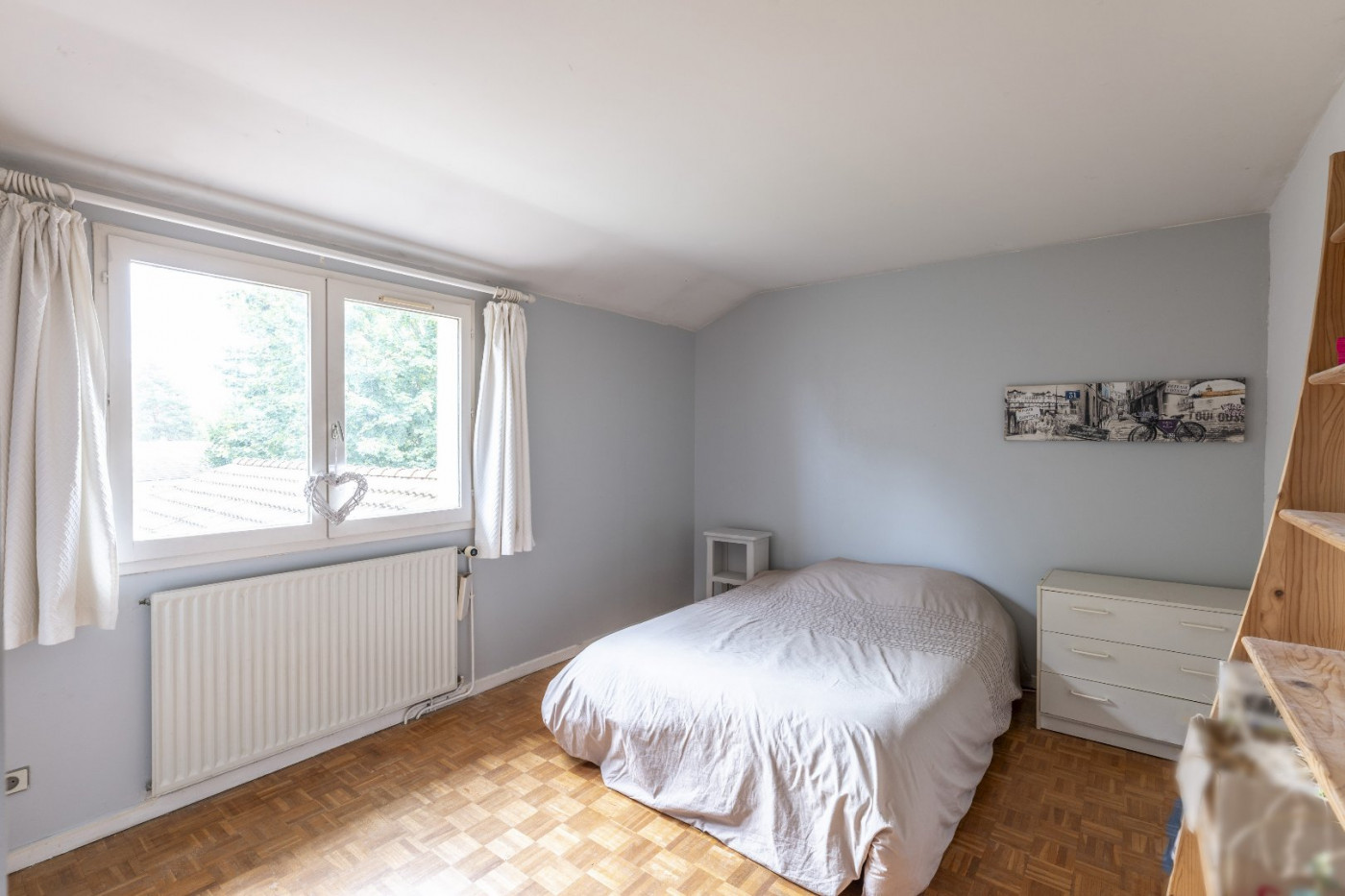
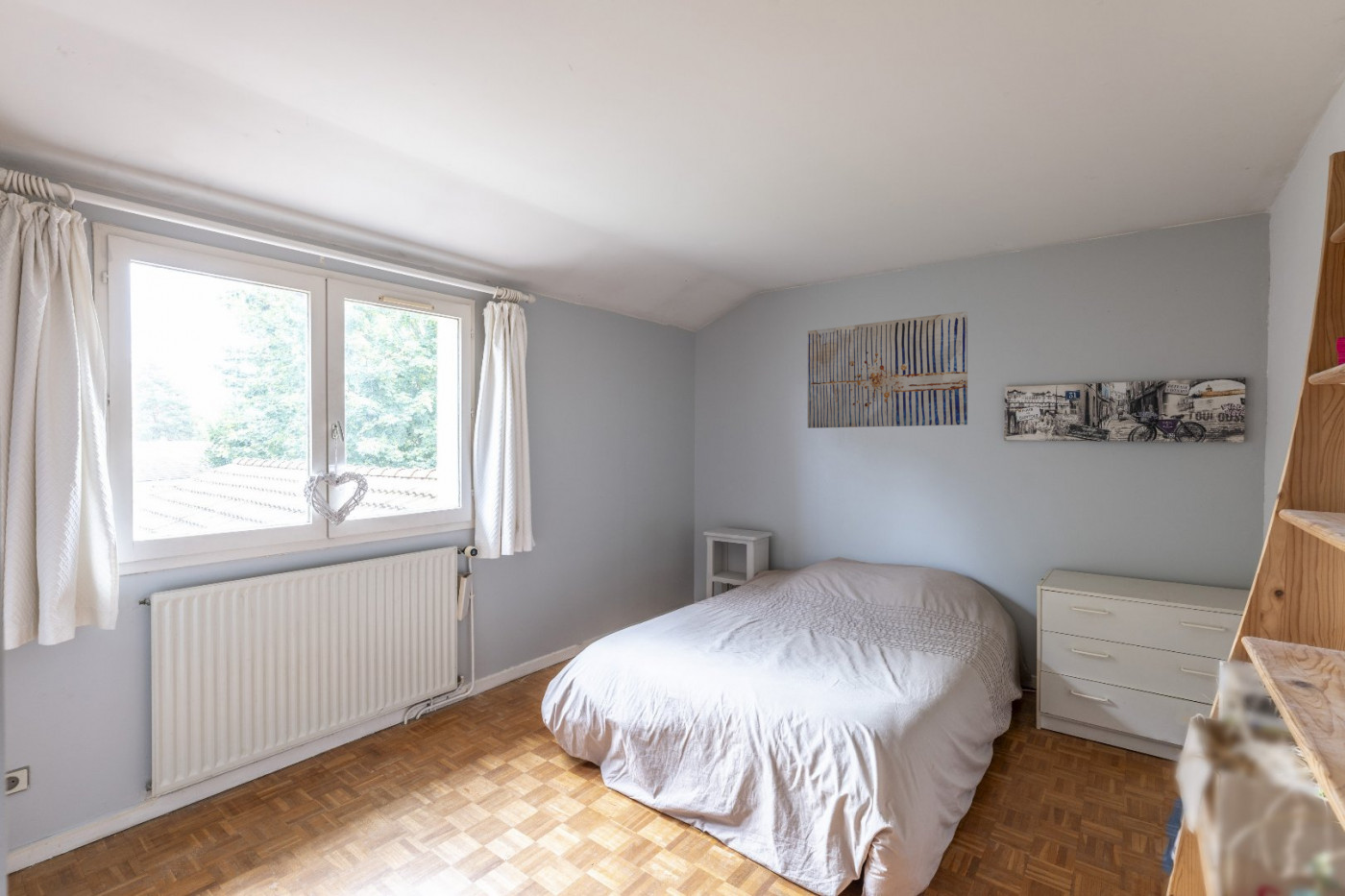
+ wall art (881, 374)
